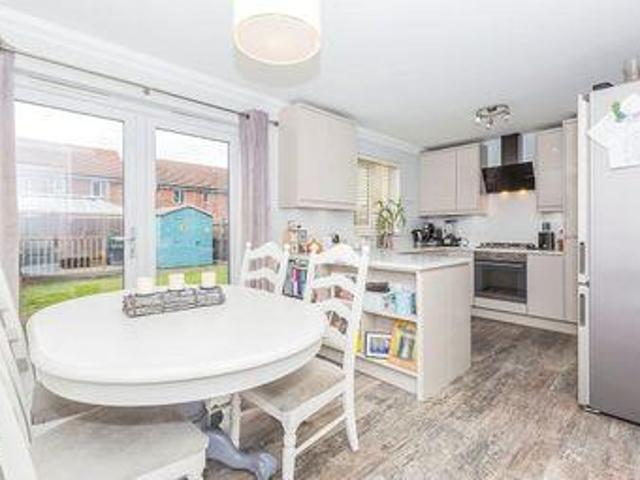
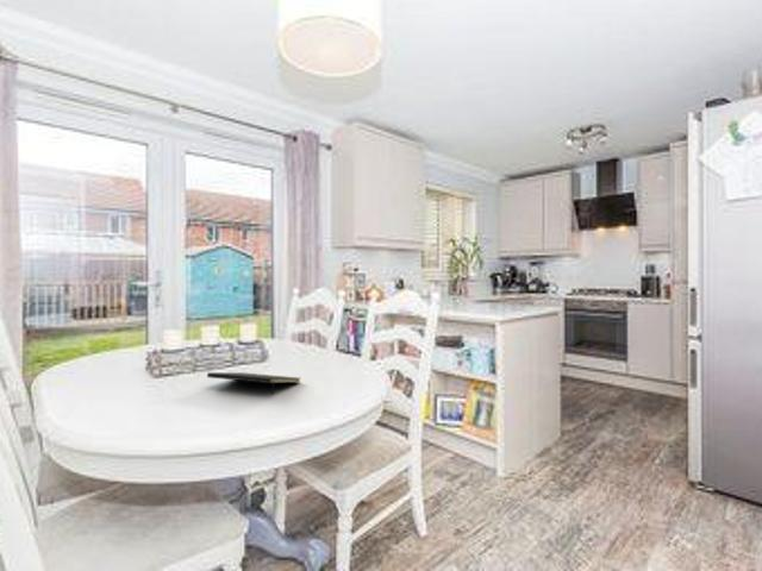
+ notepad (255, 377)
